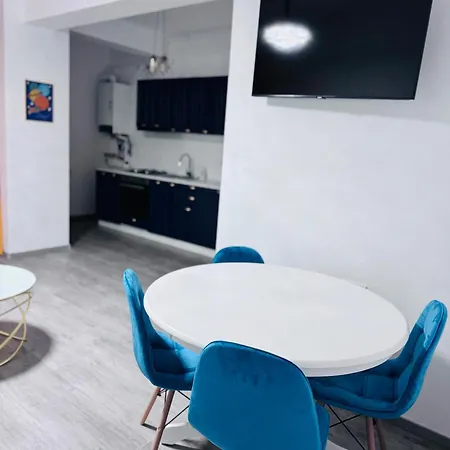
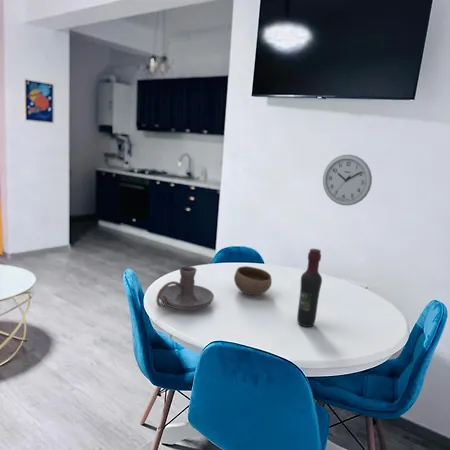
+ candle holder (182, 287)
+ wine bottle (310, 287)
+ wall clock (345, 180)
+ bowl (252, 282)
